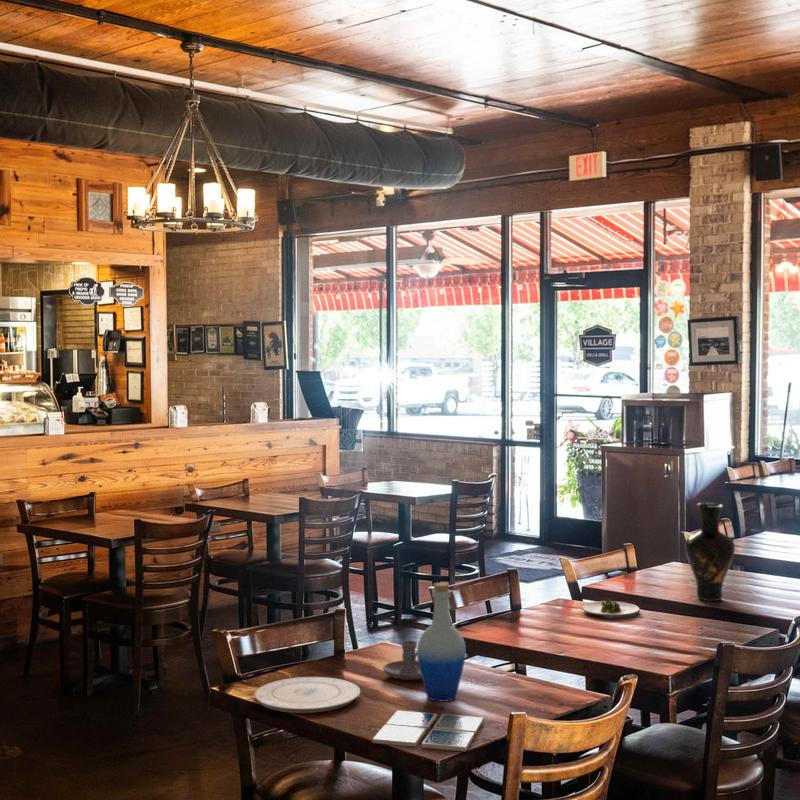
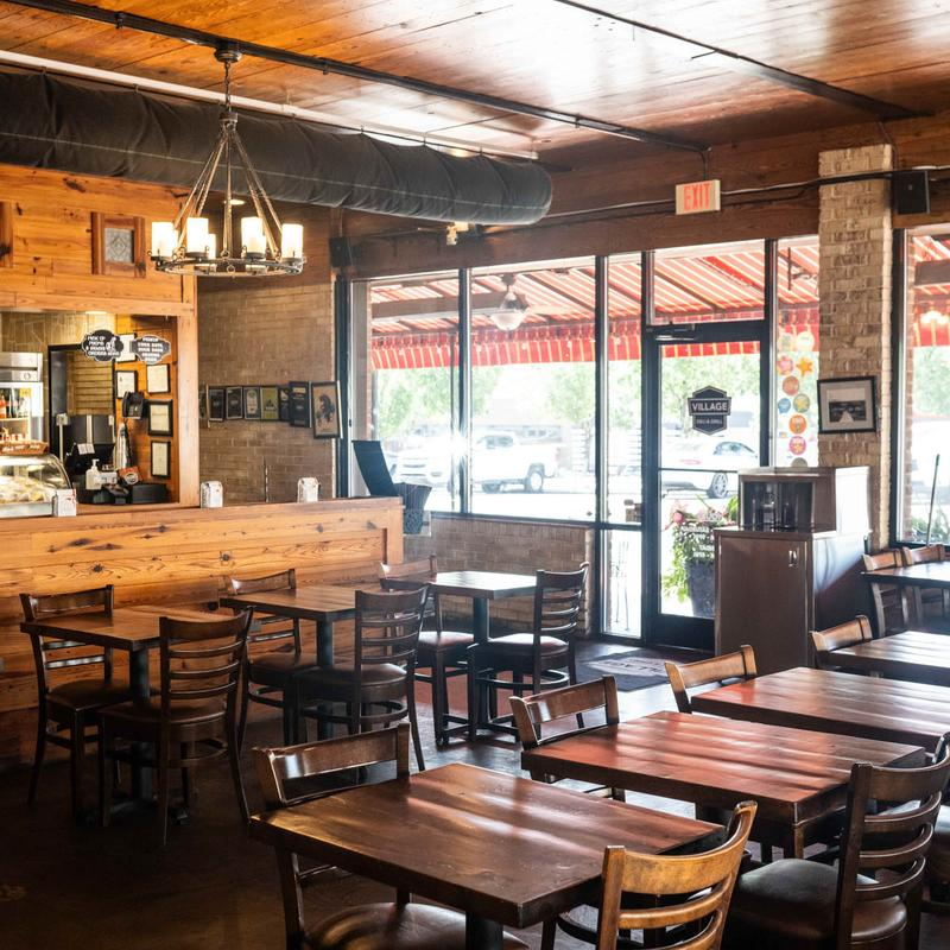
- bottle (441, 640)
- candle holder (413, 658)
- drink coaster (428, 728)
- salad plate (611, 605)
- plate (307, 694)
- vase (709, 551)
